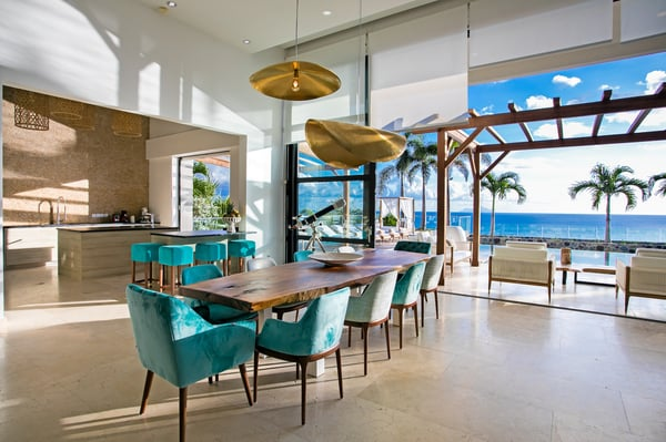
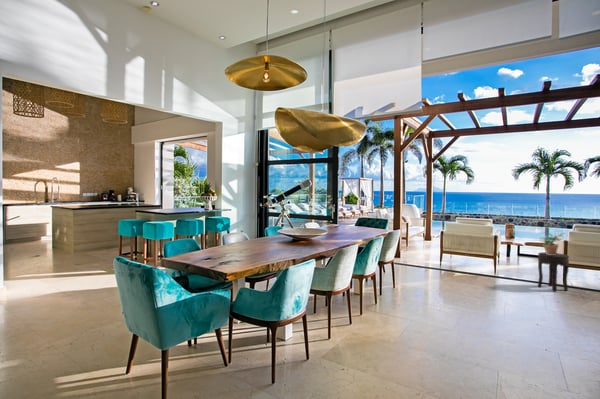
+ potted plant (553, 242)
+ side table (552, 271)
